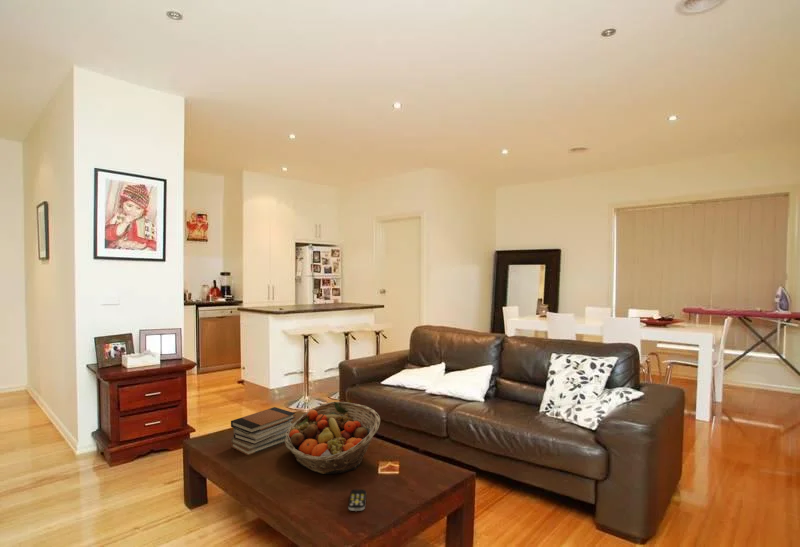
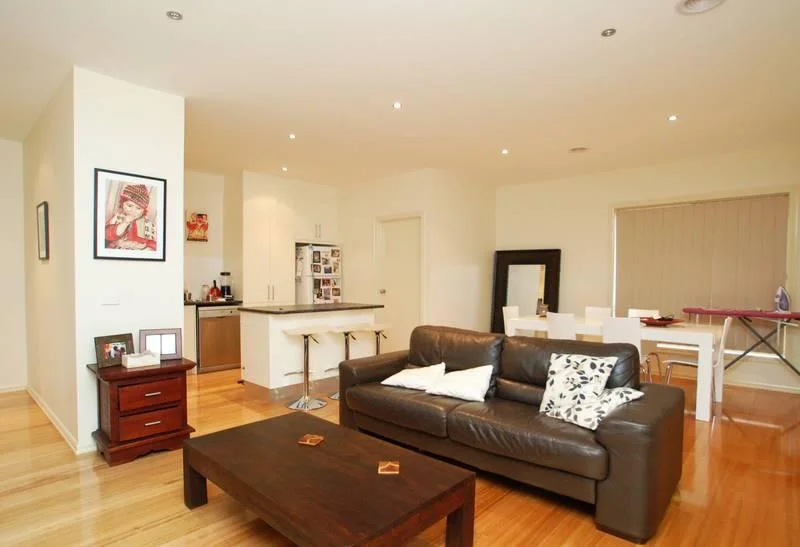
- remote control (357, 499)
- book stack (263, 429)
- fruit basket (332, 435)
